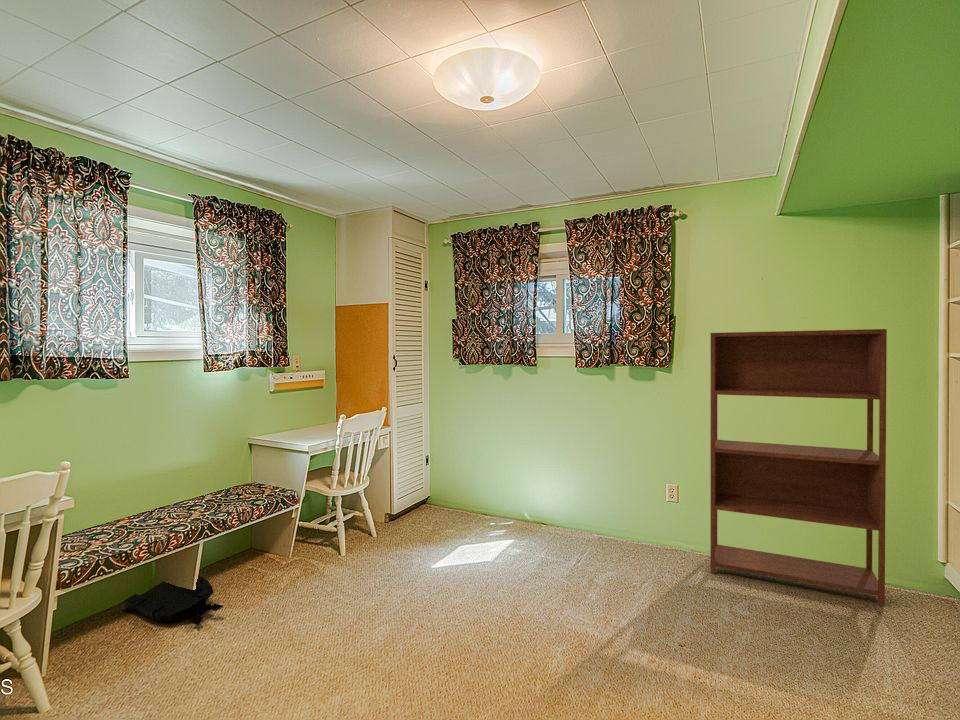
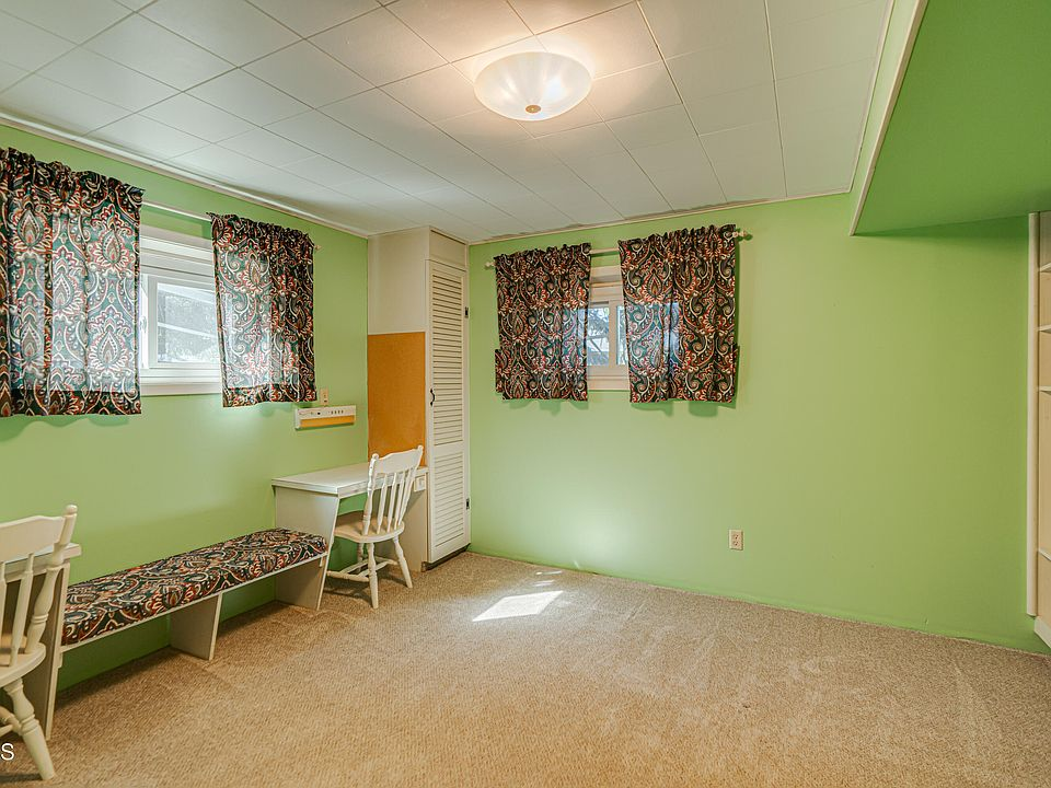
- bookshelf (789, 455)
- backpack (180, 598)
